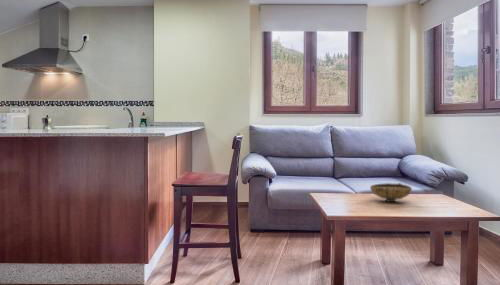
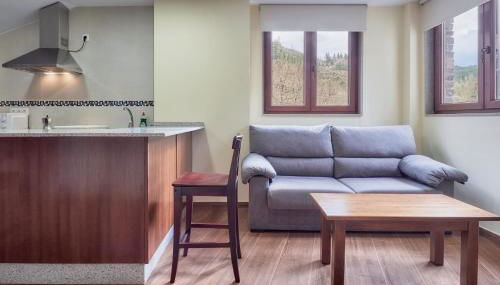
- bowl (390, 193)
